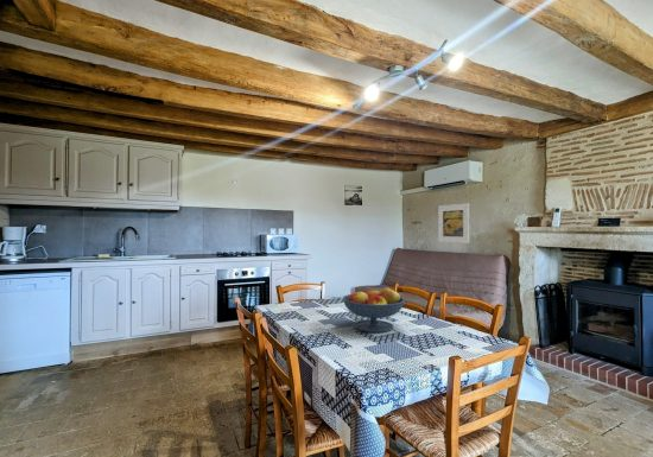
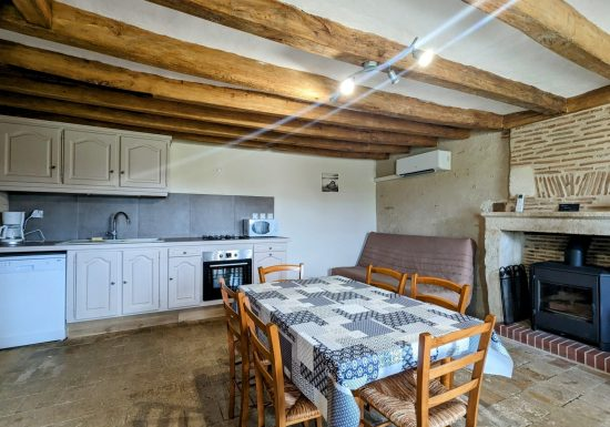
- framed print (452, 223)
- fruit bowl (373, 307)
